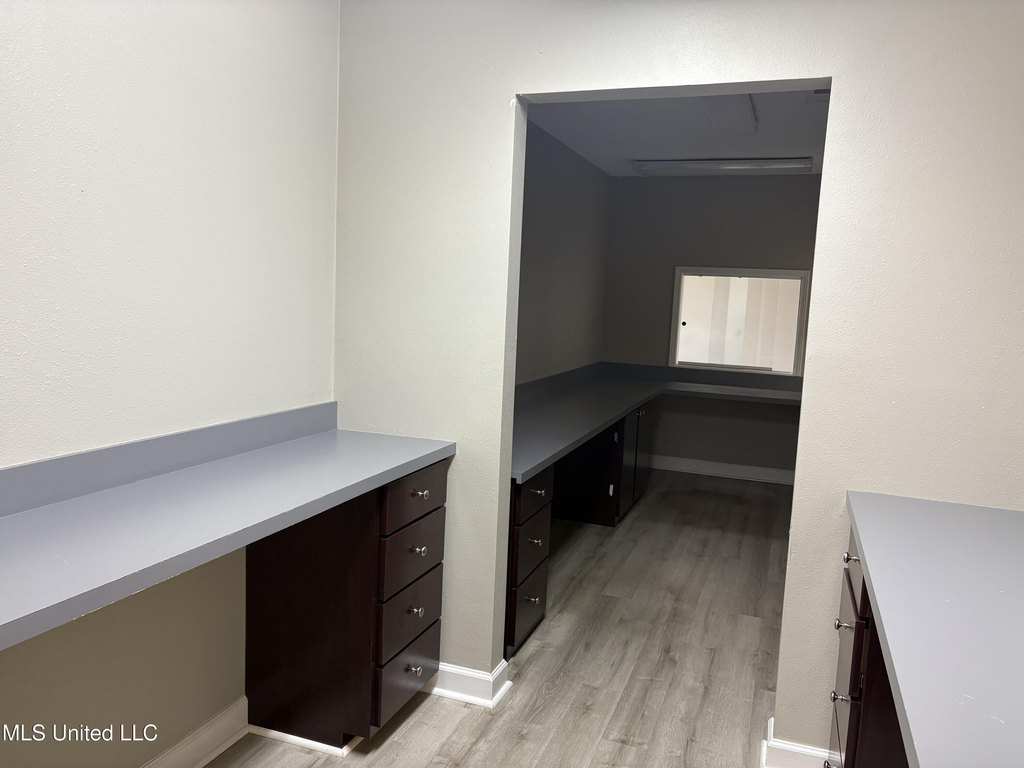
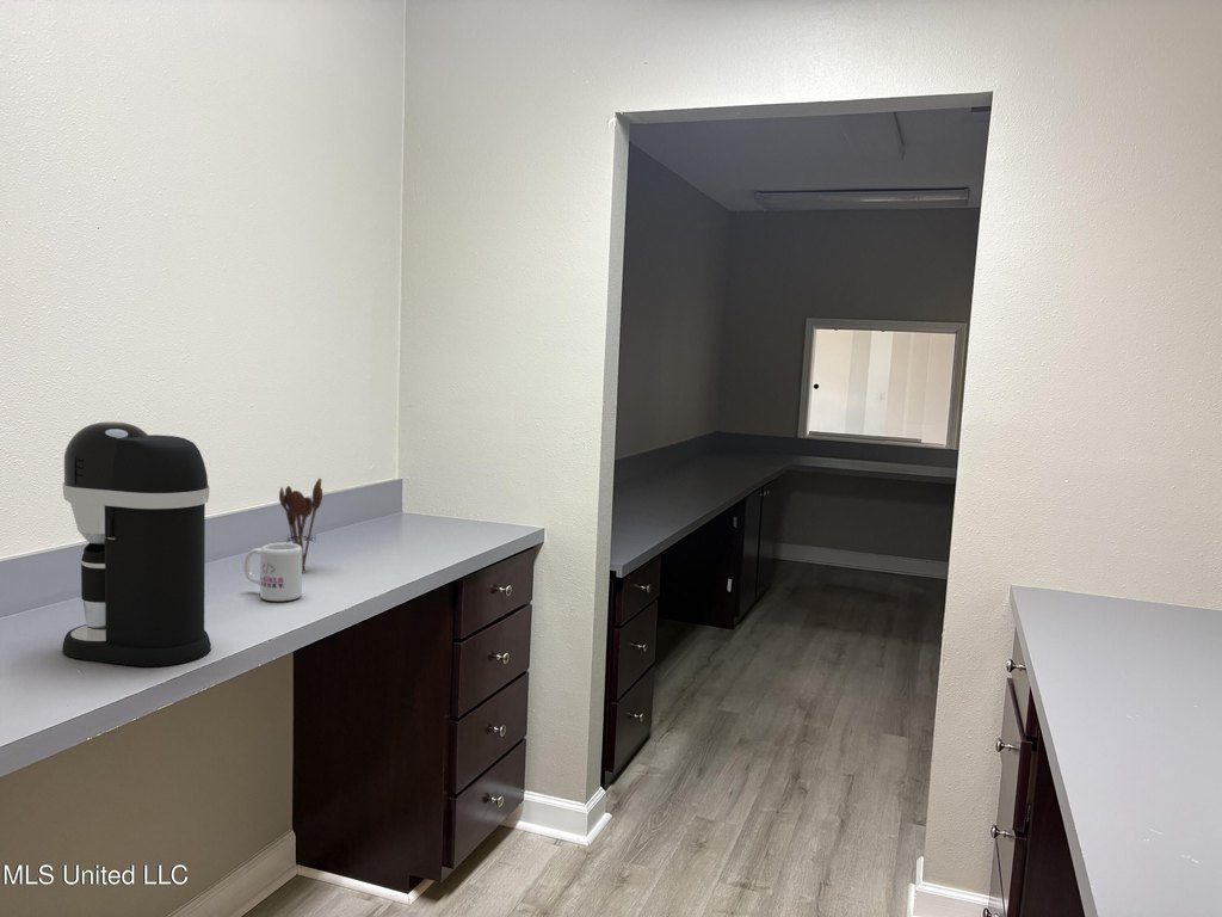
+ utensil holder (303, 524)
+ coffee maker (137, 537)
+ mug (271, 570)
